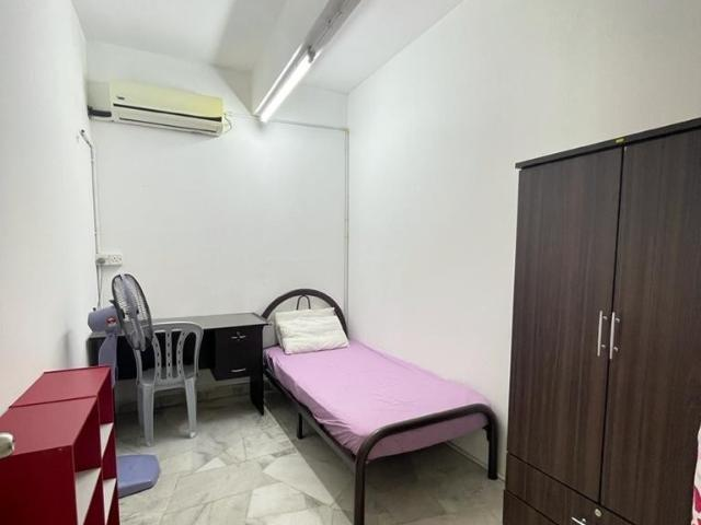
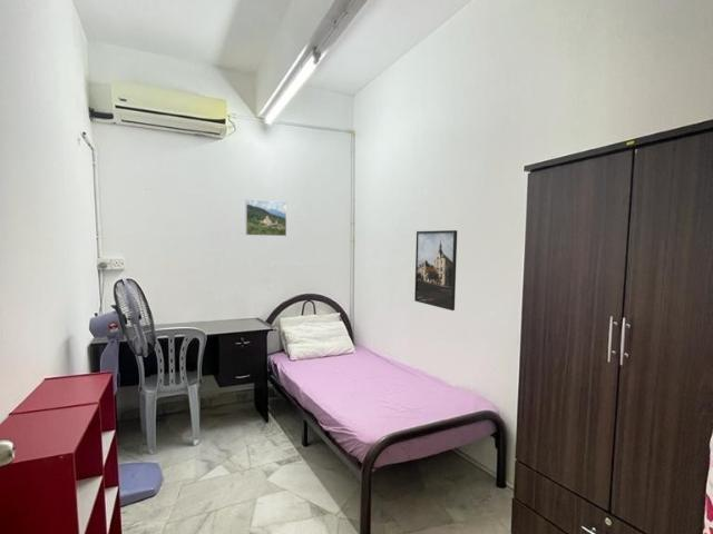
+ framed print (433, 268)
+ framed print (266, 218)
